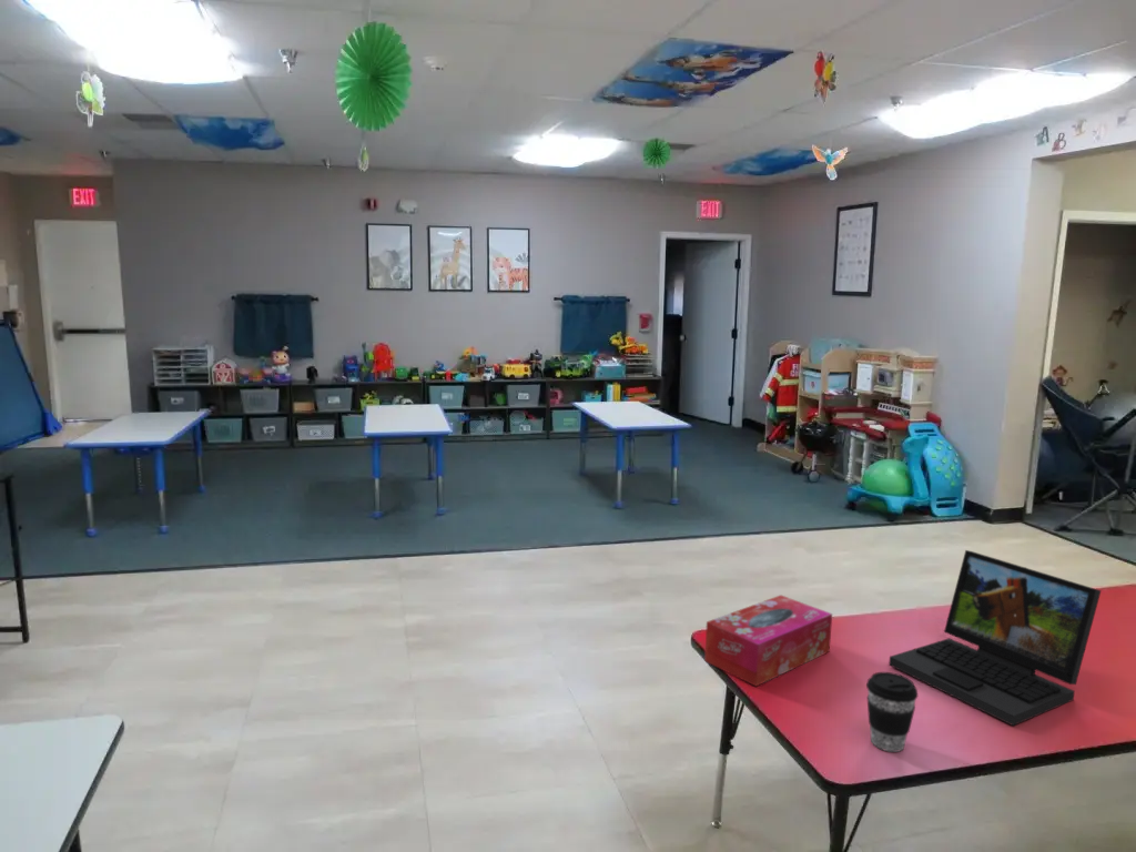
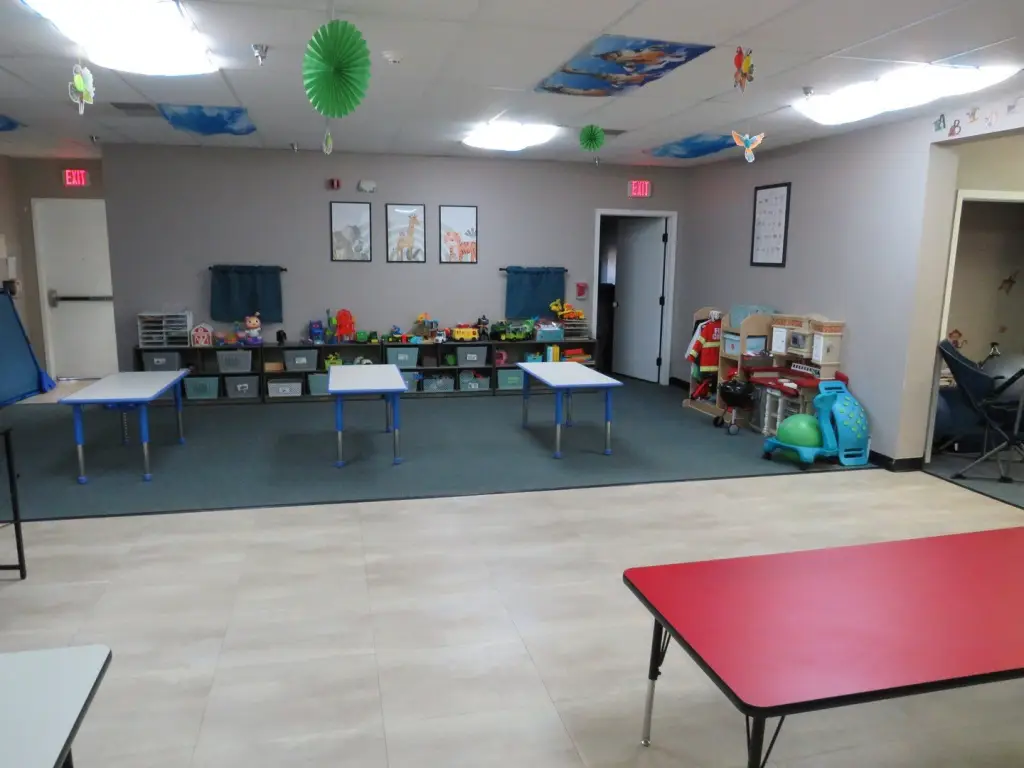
- tissue box (769, 637)
- laptop (990, 627)
- coffee cup (890, 712)
